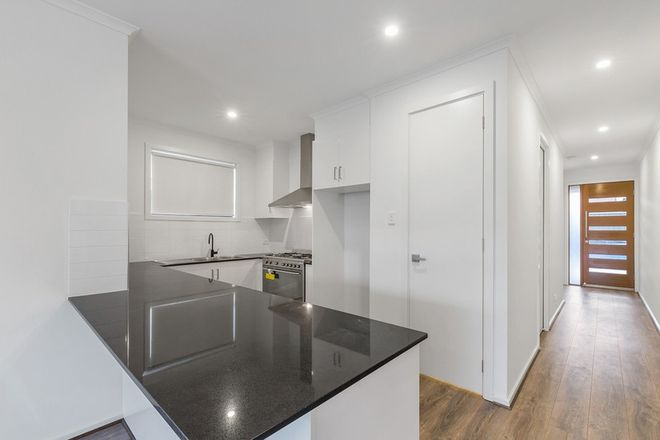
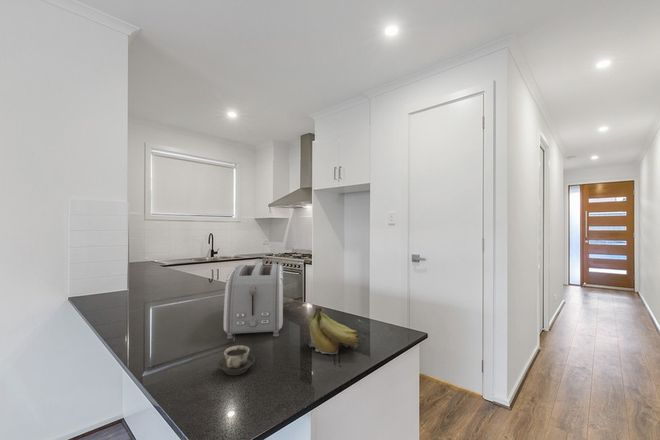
+ toaster (257, 293)
+ cup (236, 360)
+ fruit (334, 327)
